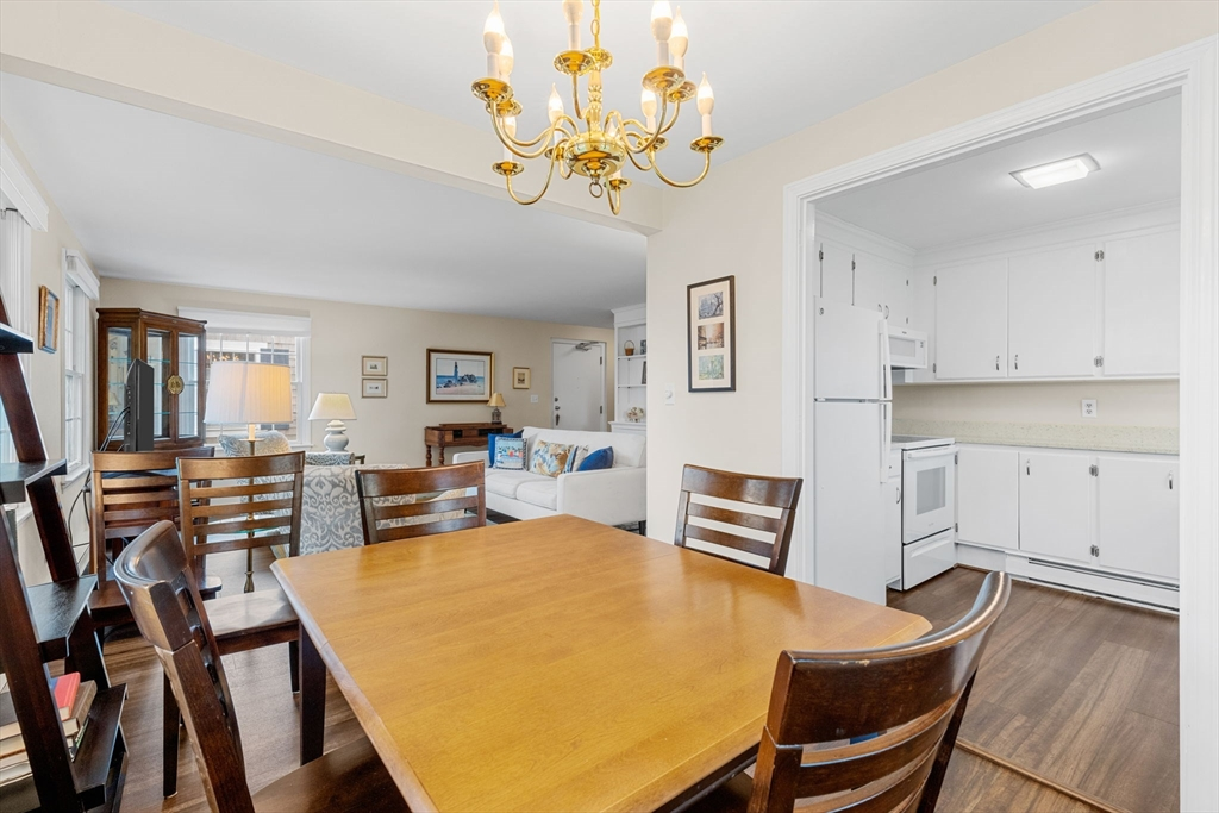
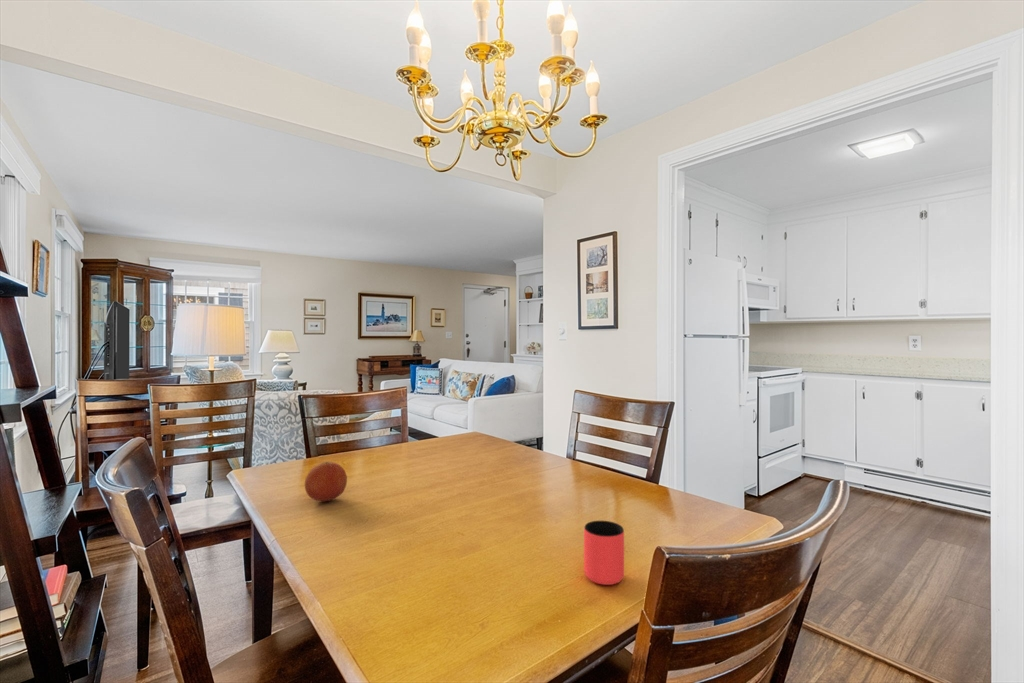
+ fruit (326, 480)
+ cup (607, 549)
